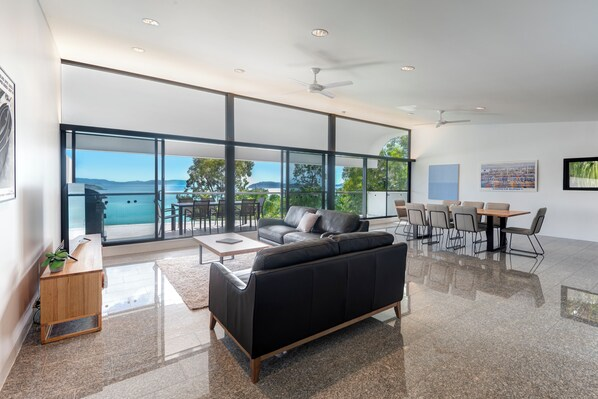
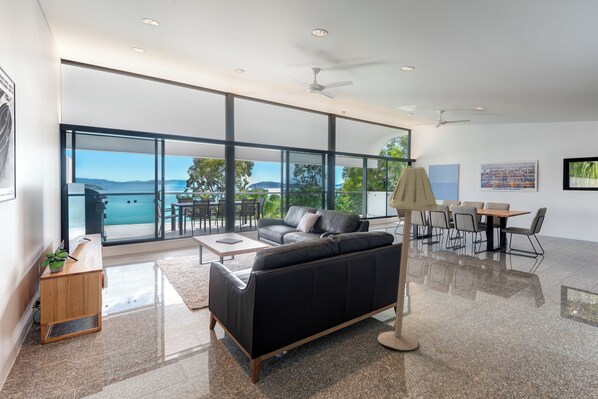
+ floor lamp (407, 256)
